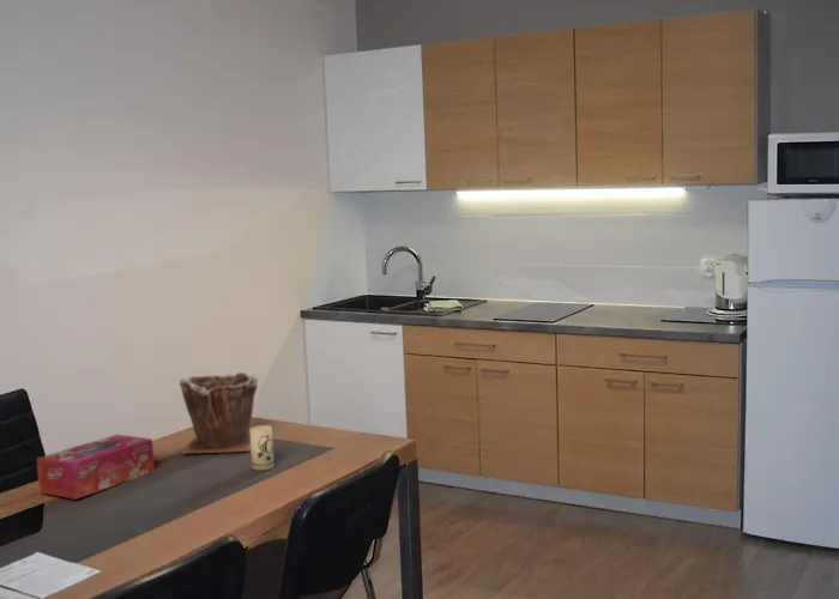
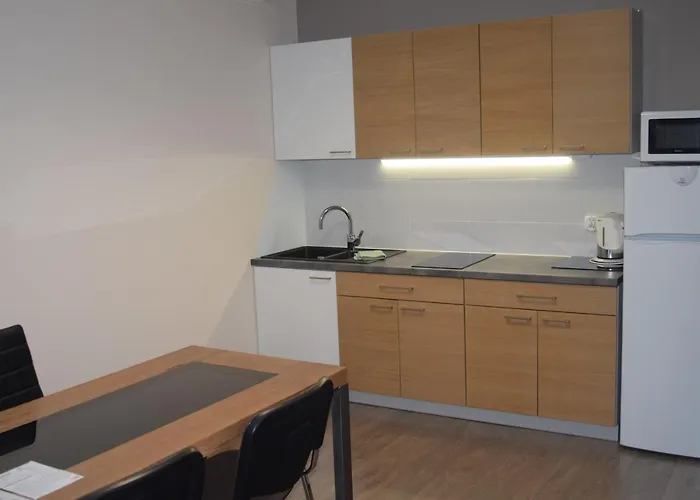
- plant pot (219, 410)
- tissue box (97, 465)
- candle (261, 447)
